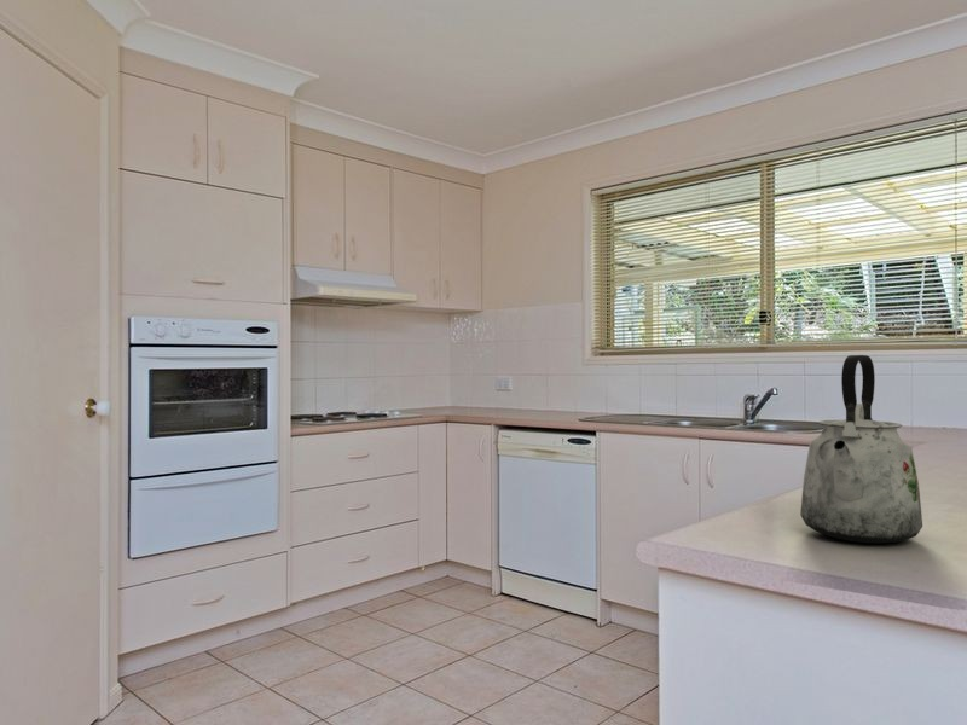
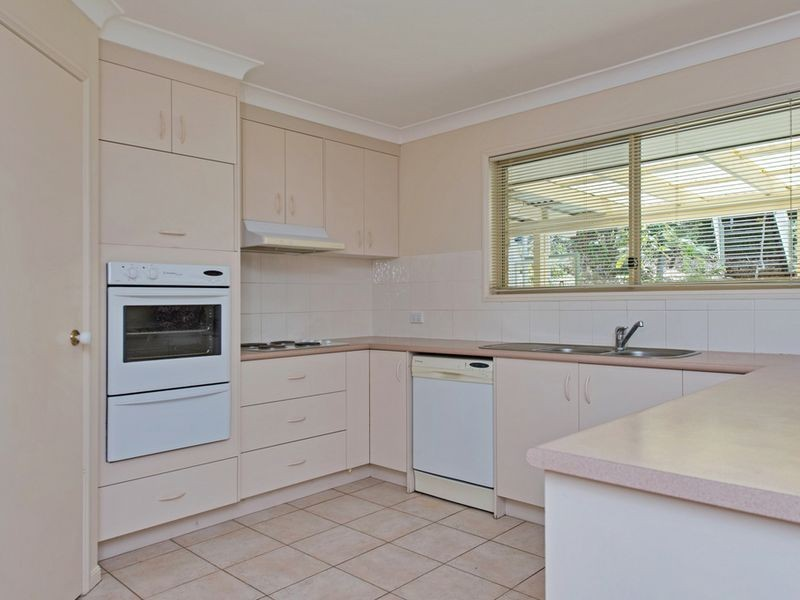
- kettle (855, 447)
